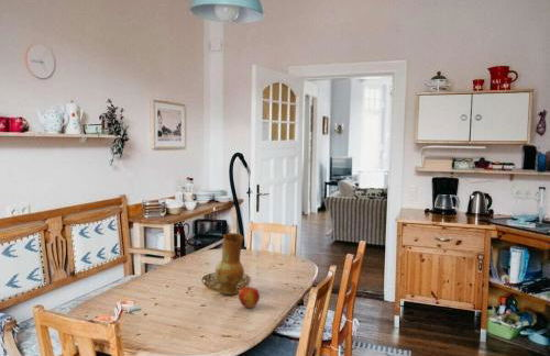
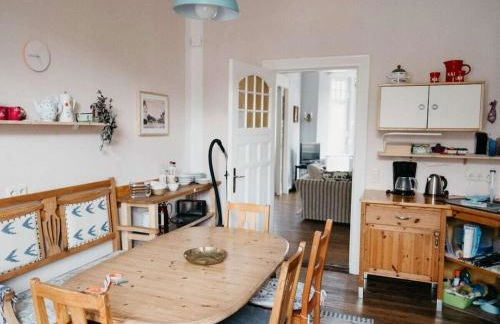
- ceramic jug (228, 263)
- apple (249, 294)
